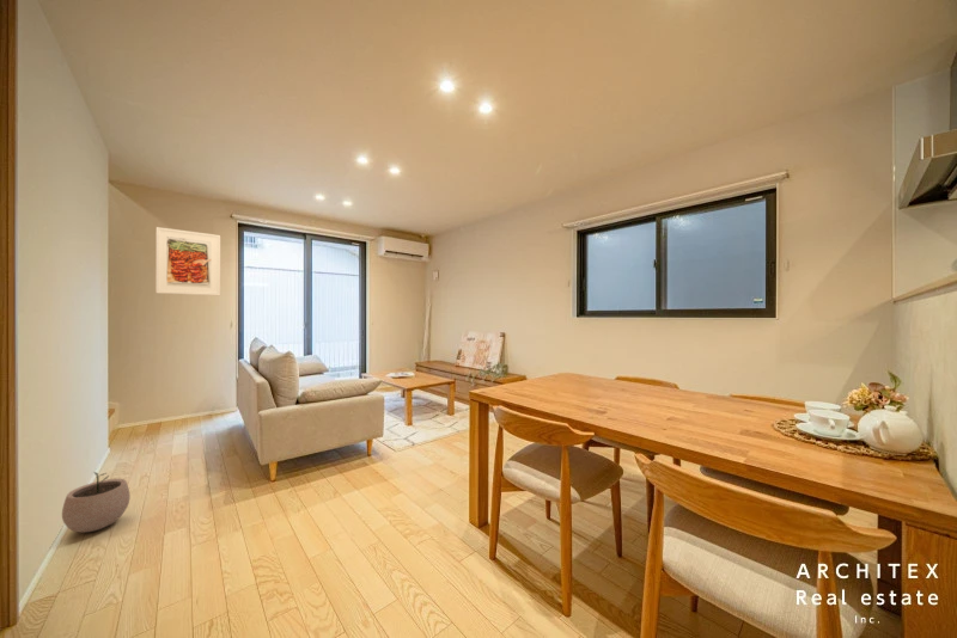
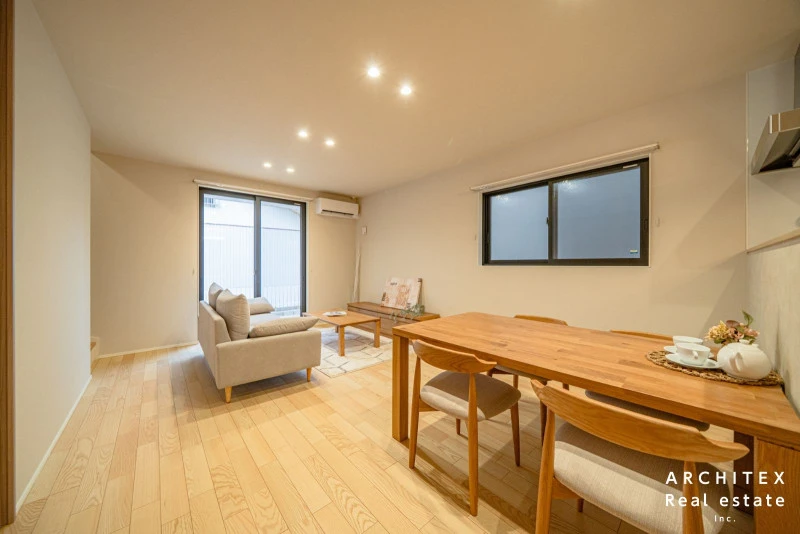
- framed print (189, 263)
- plant pot (97, 498)
